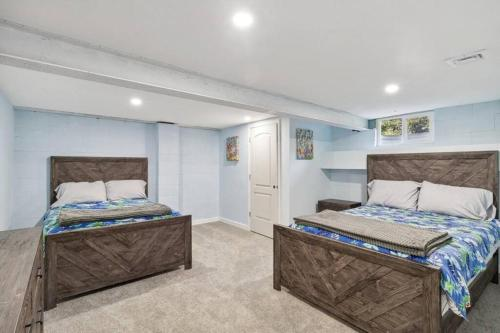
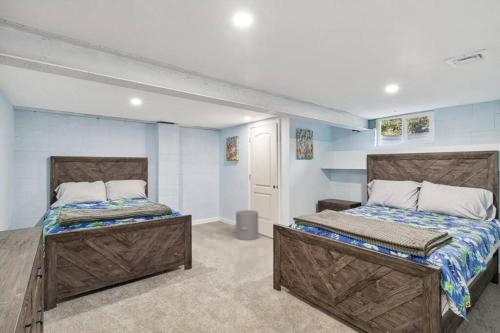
+ trash bin (247, 224)
